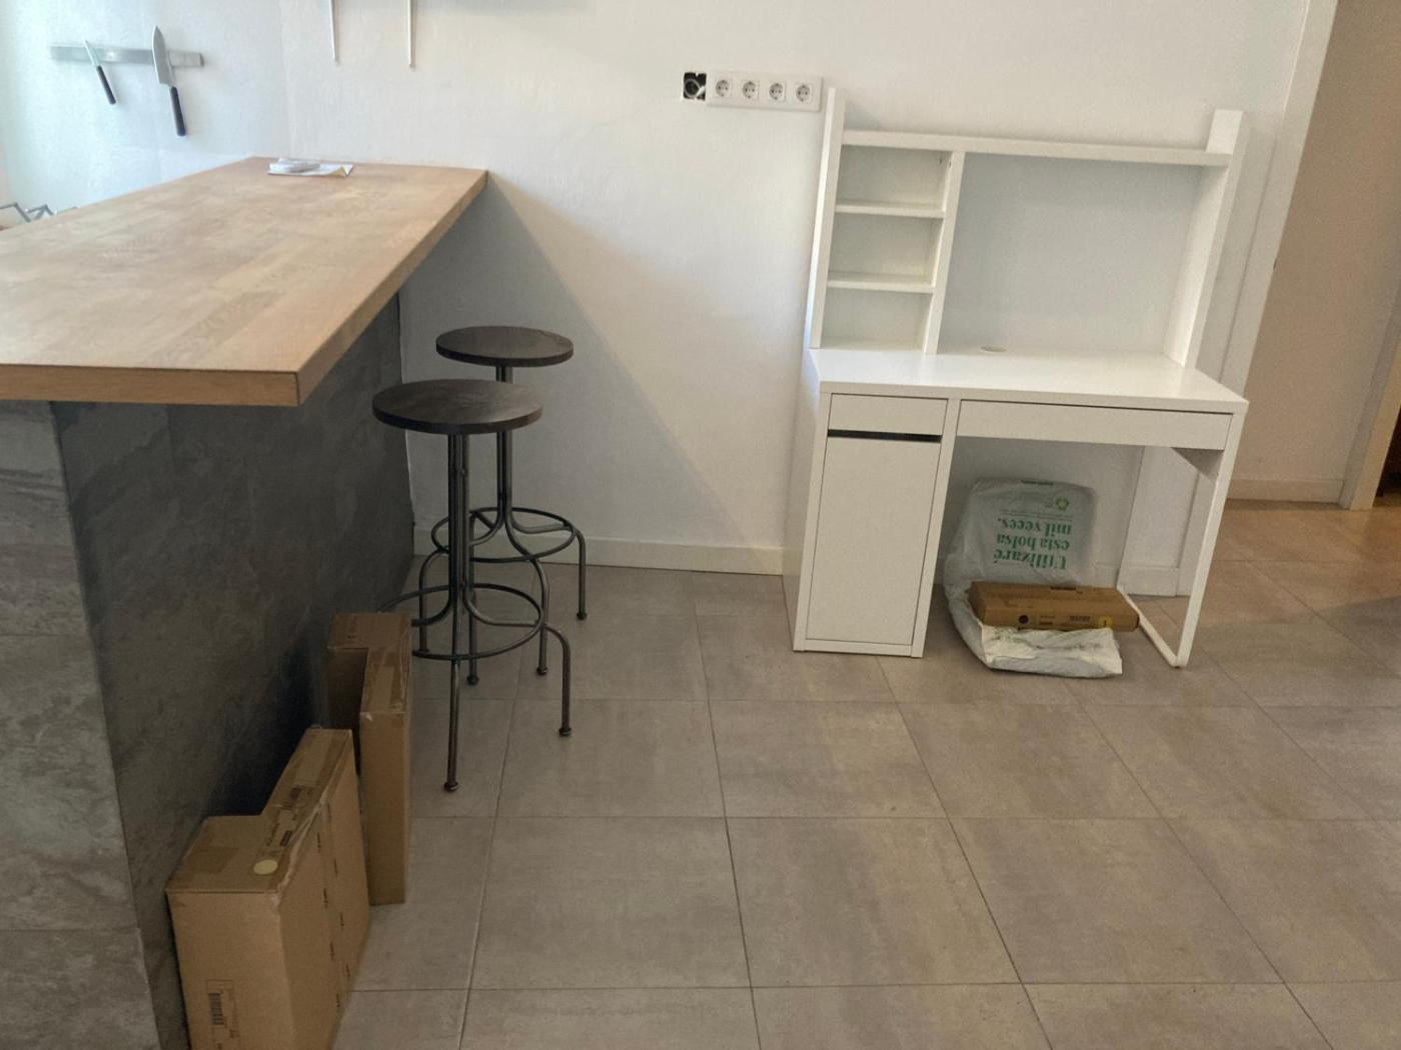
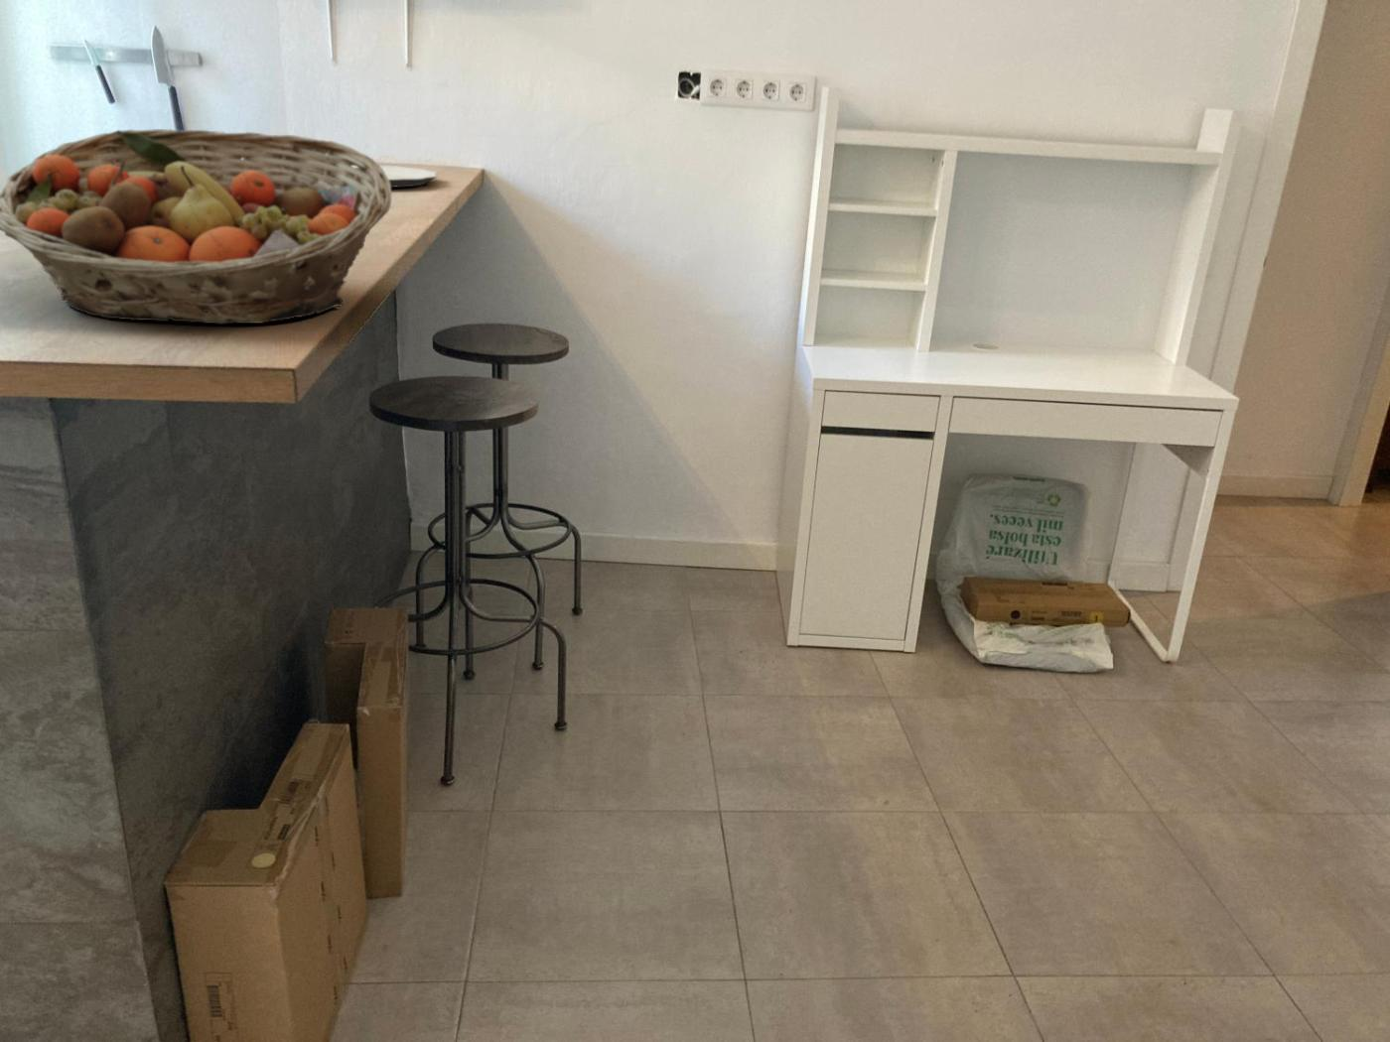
+ plate (384, 172)
+ fruit basket (204, 221)
